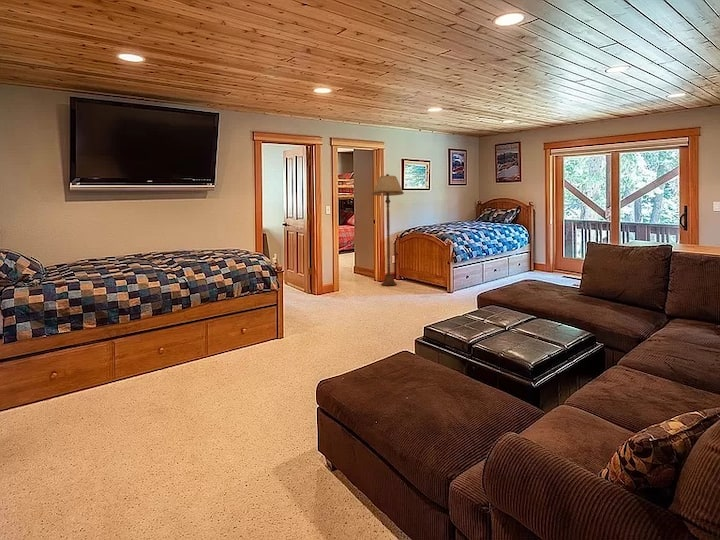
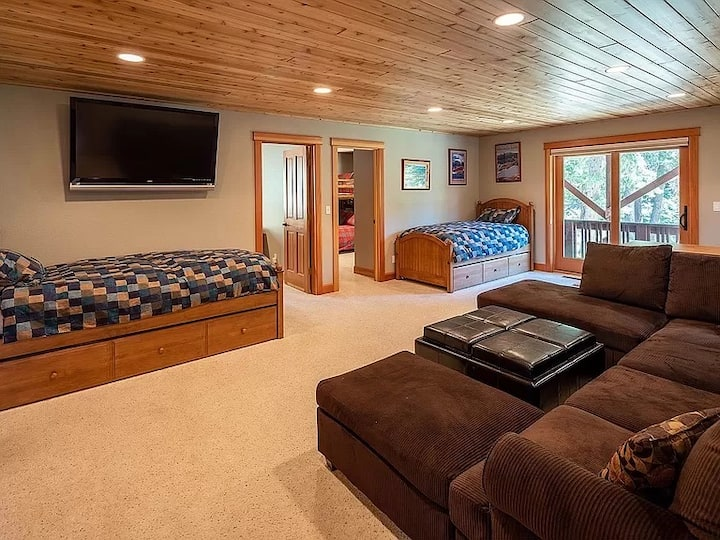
- floor lamp (388, 229)
